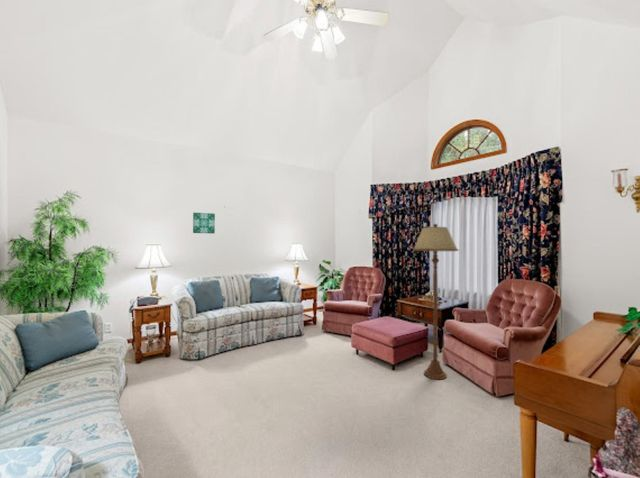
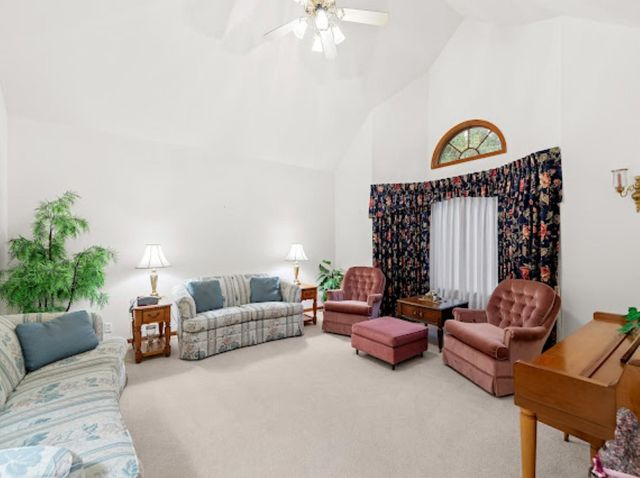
- wall art (204, 223)
- floor lamp (434, 298)
